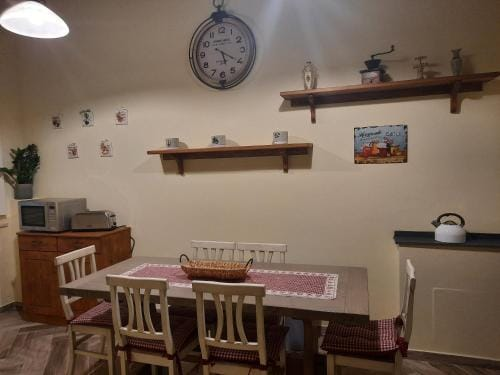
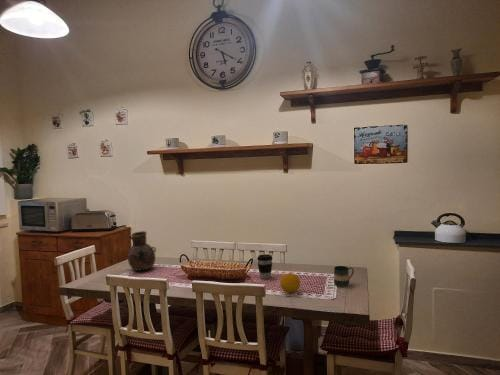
+ coffee cup (265, 266)
+ fruit (290, 282)
+ vase (141, 250)
+ mug (344, 275)
